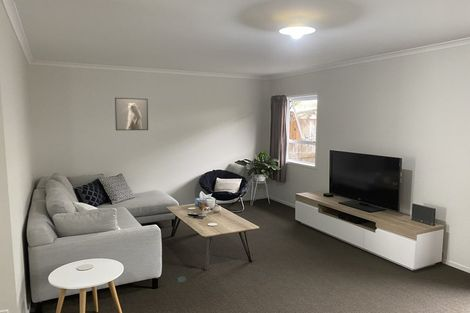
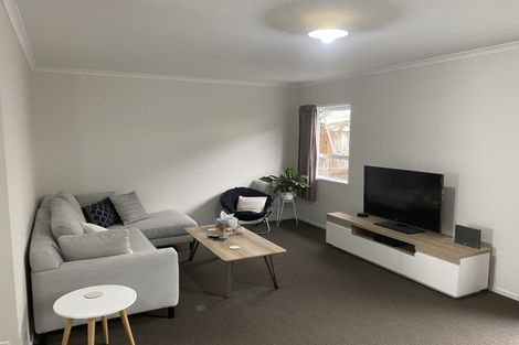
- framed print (131, 114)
